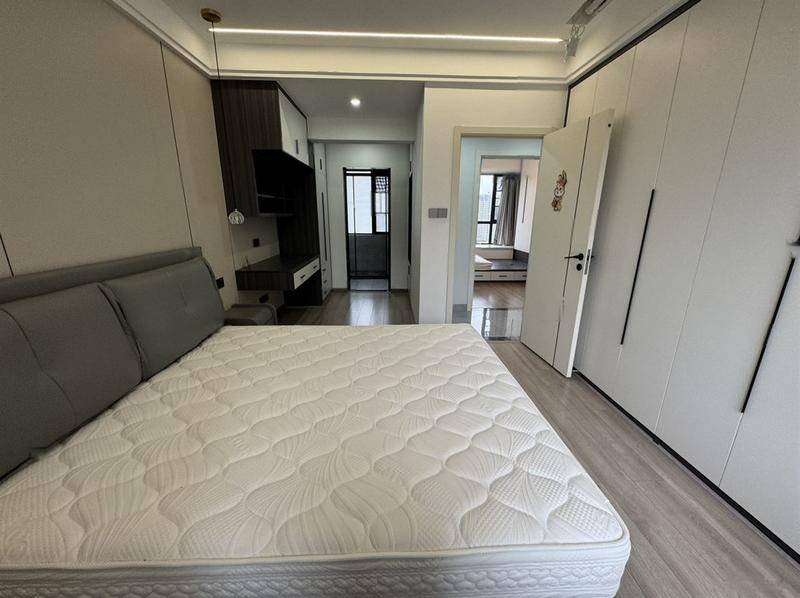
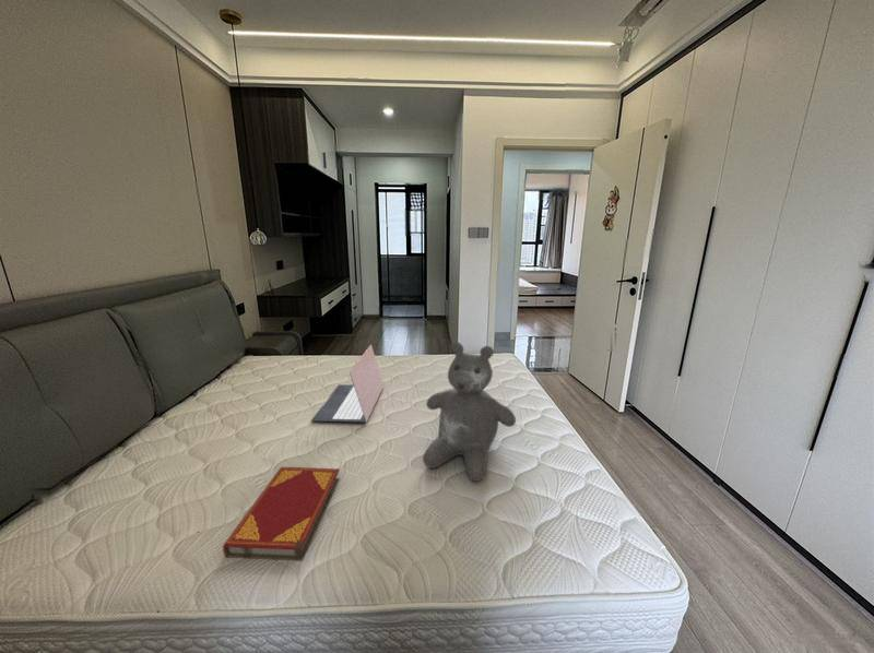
+ teddy bear (464, 404)
+ laptop (352, 380)
+ hardback book (290, 507)
